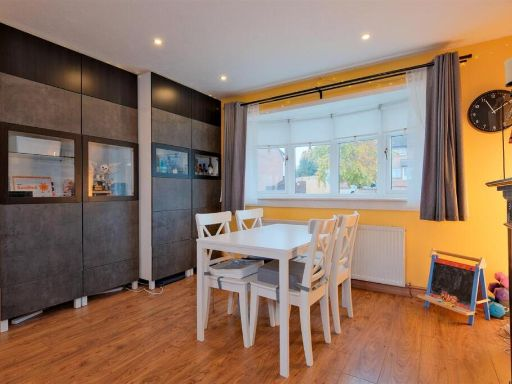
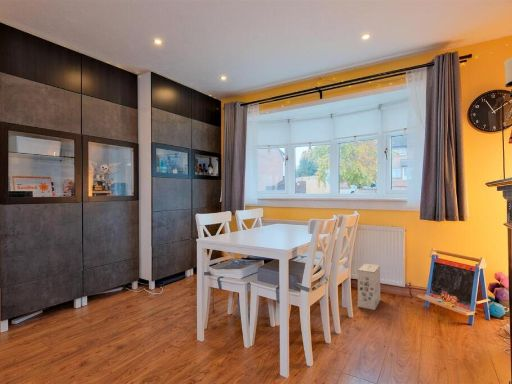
+ cardboard box (369, 285)
